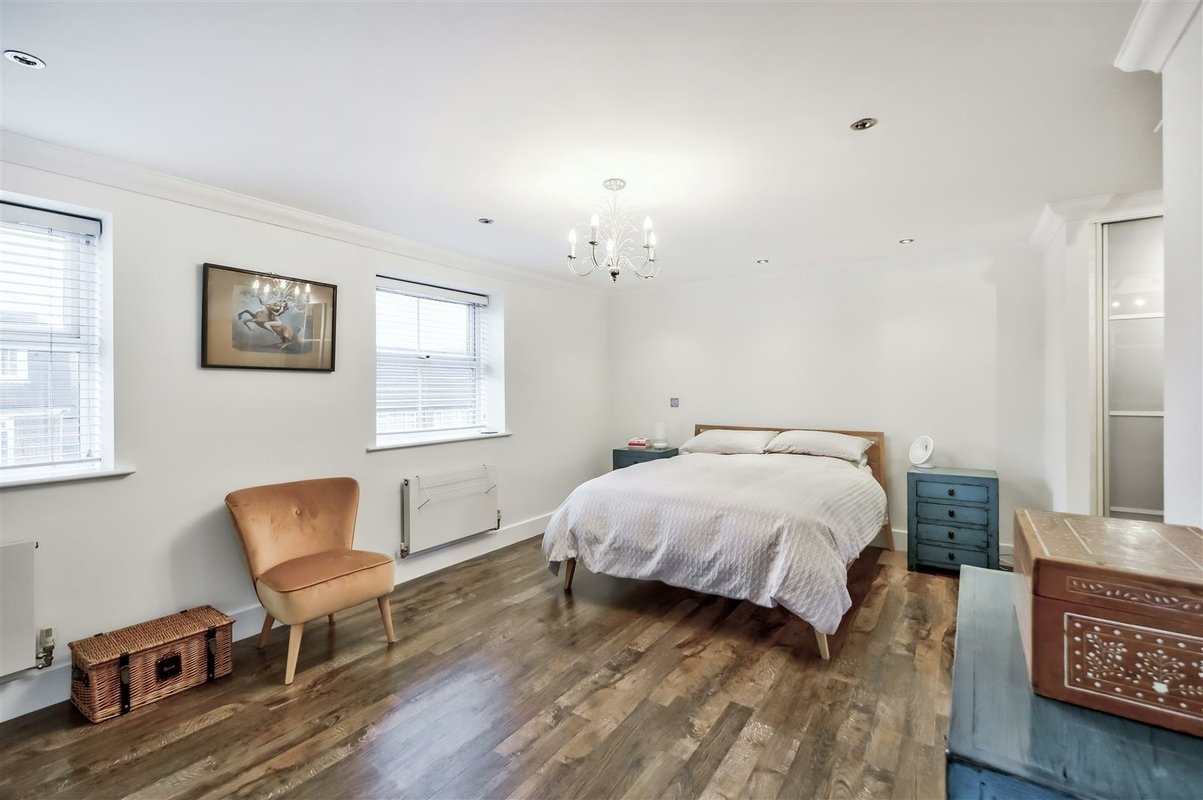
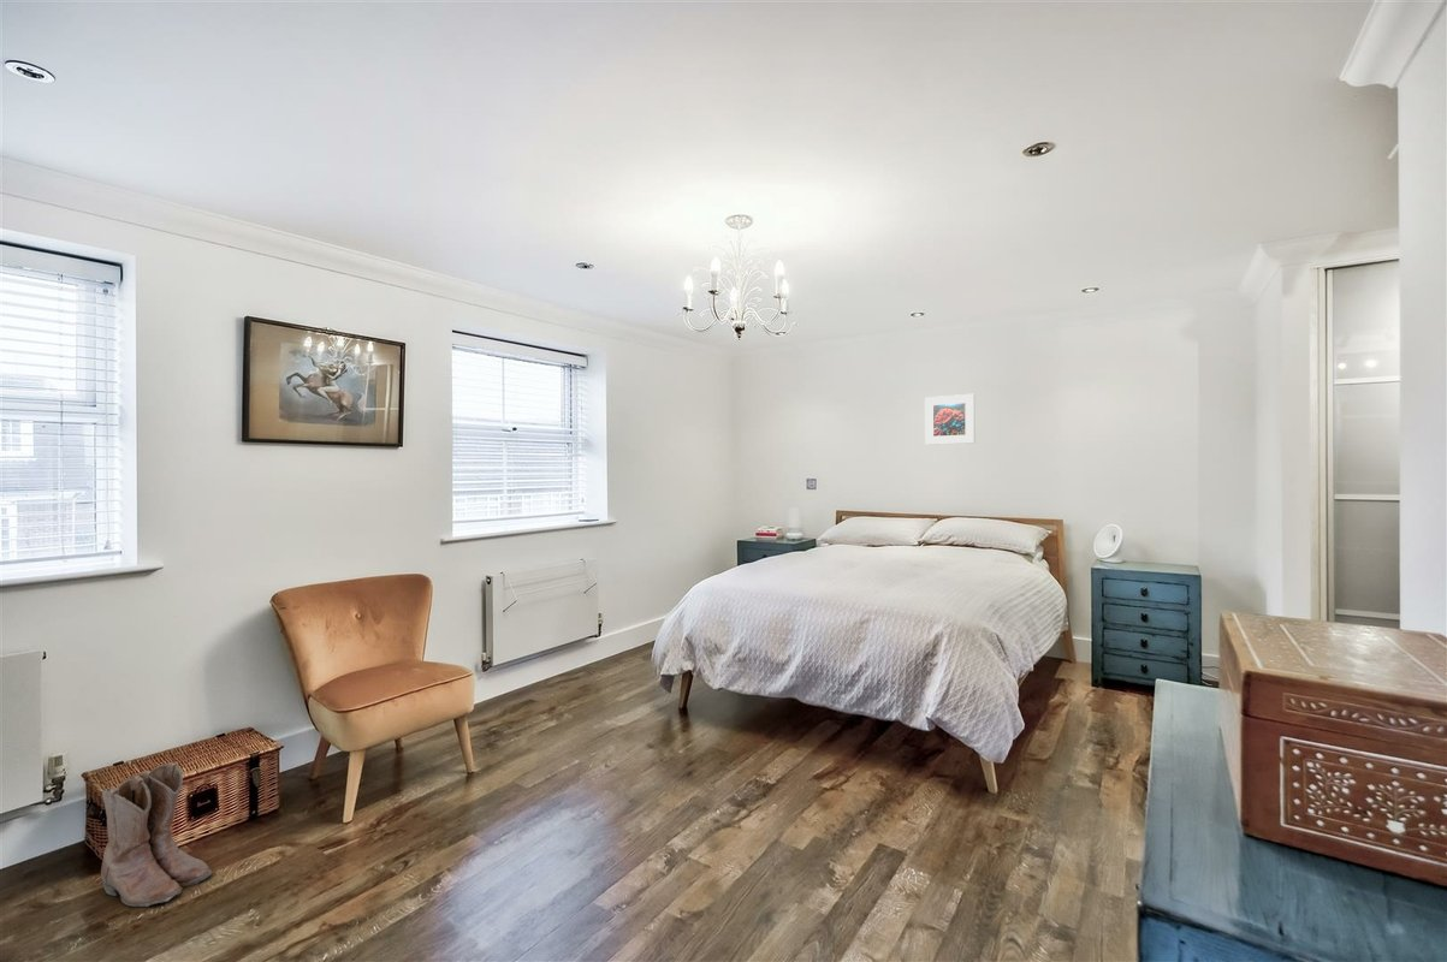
+ boots (158, 827)
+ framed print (949, 420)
